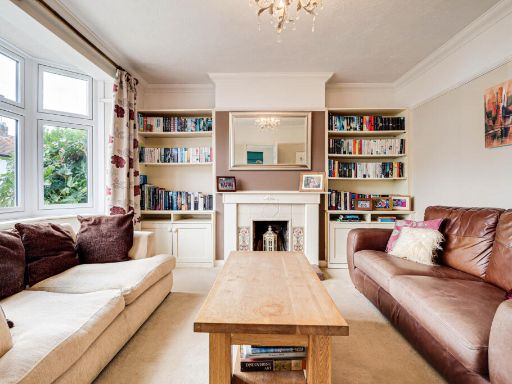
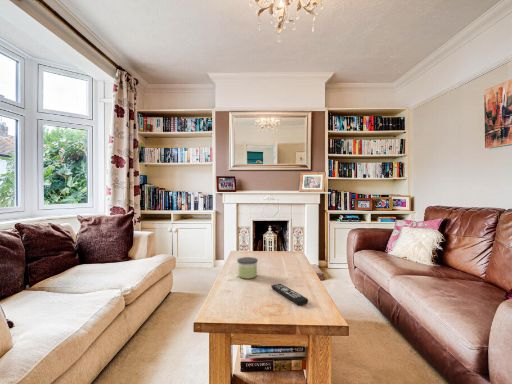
+ remote control (288, 293)
+ candle (247, 267)
